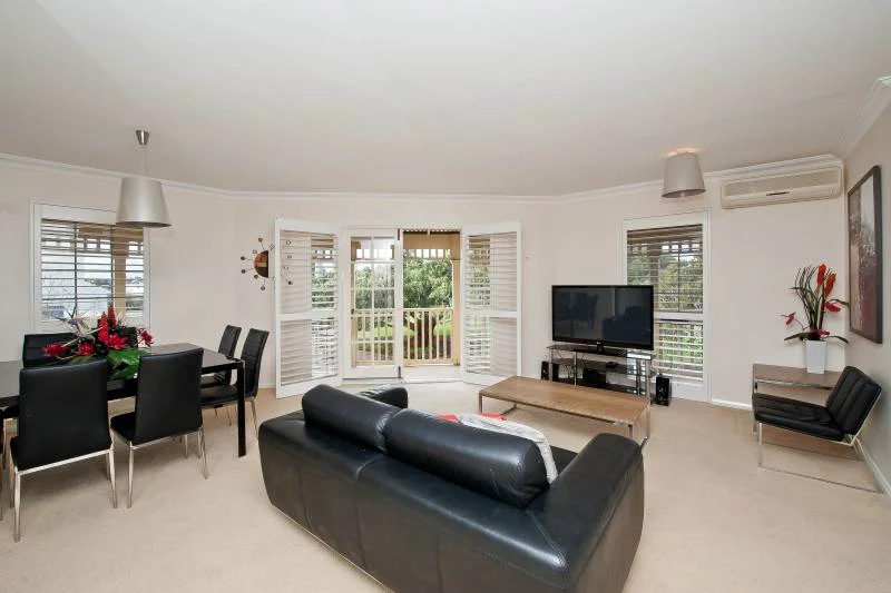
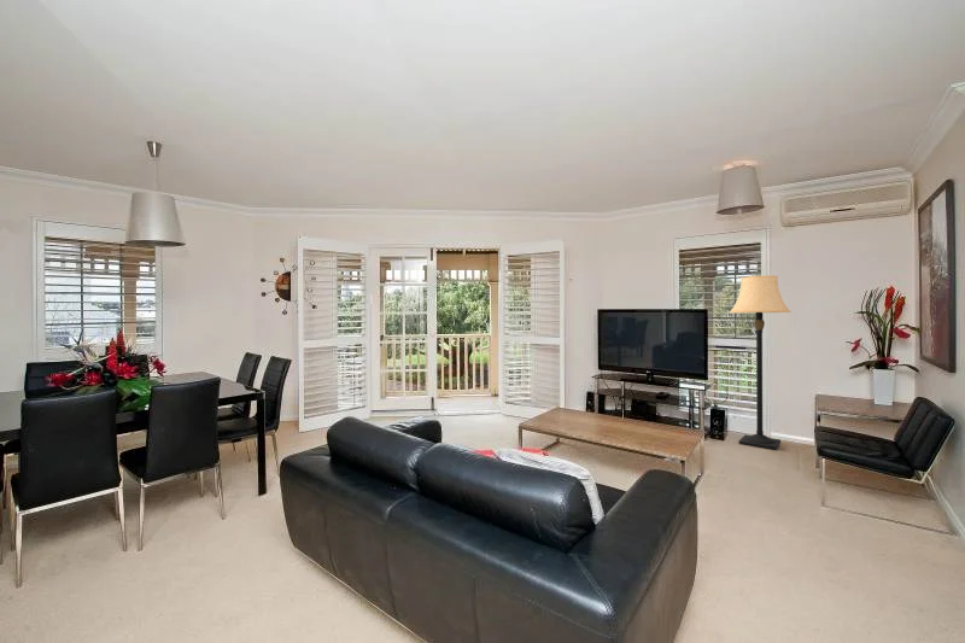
+ lamp (759, 360)
